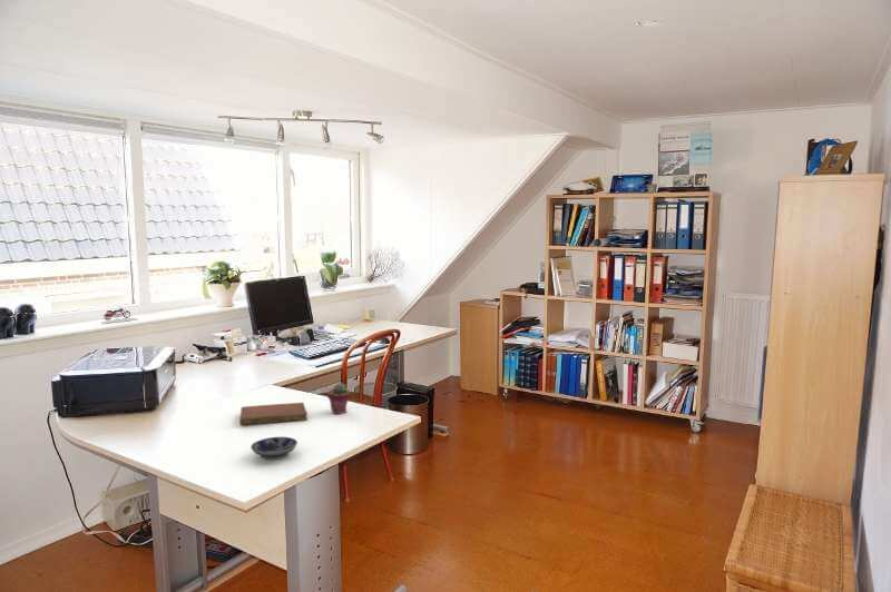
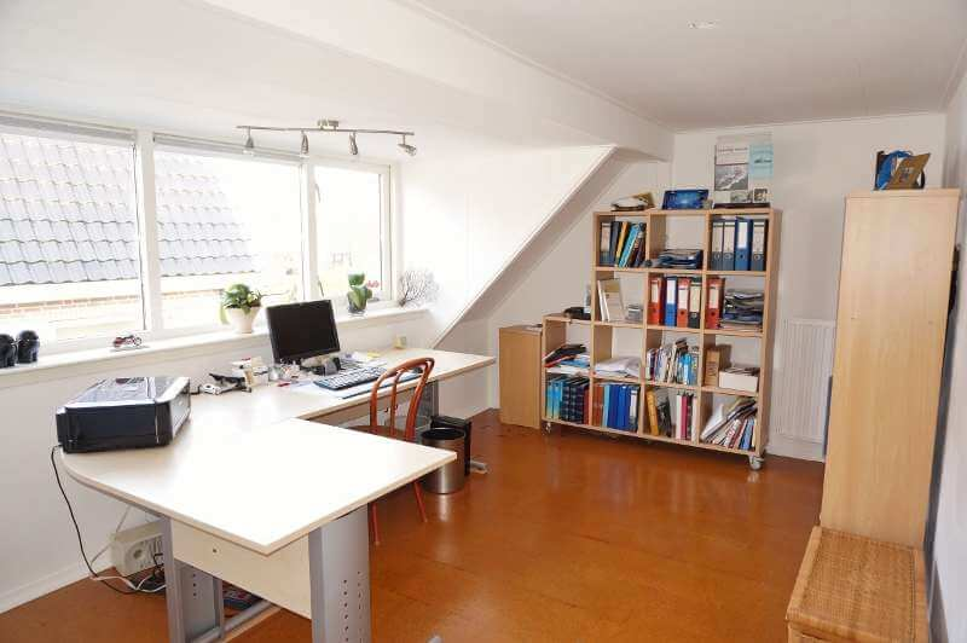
- bowl (274, 448)
- notebook (273, 413)
- potted succulent (339, 397)
